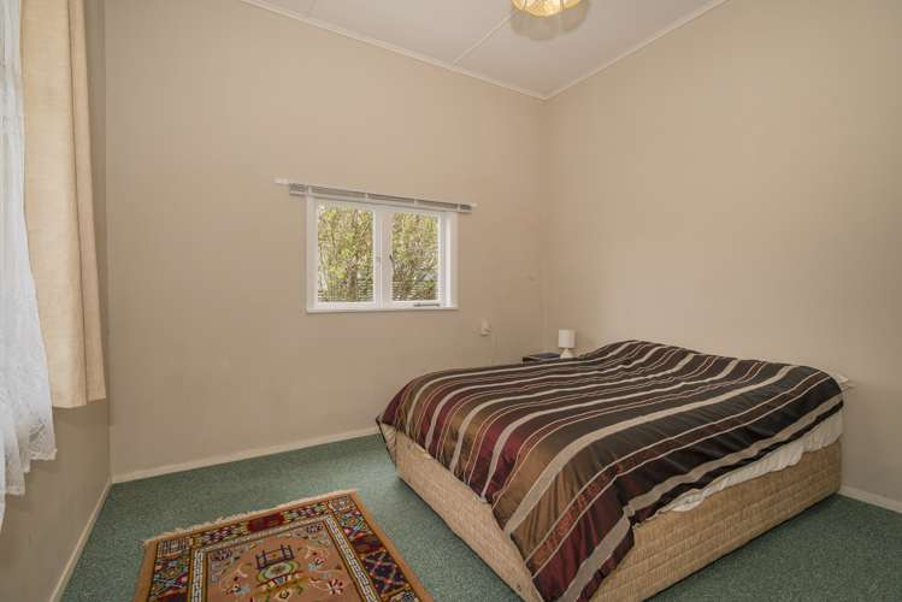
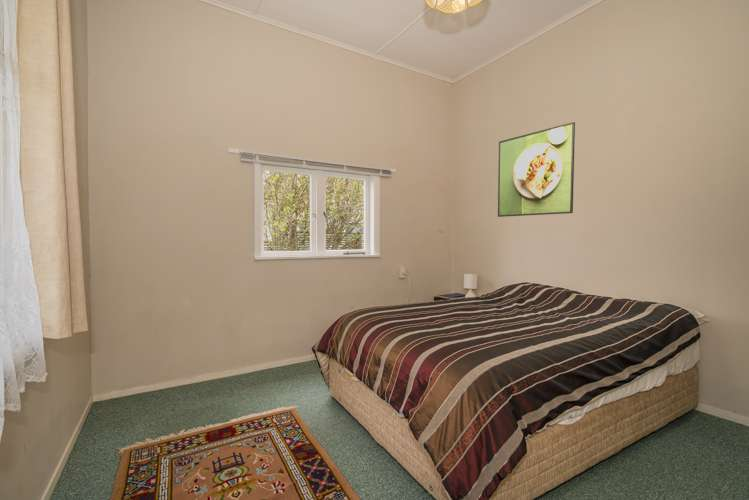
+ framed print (532, 174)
